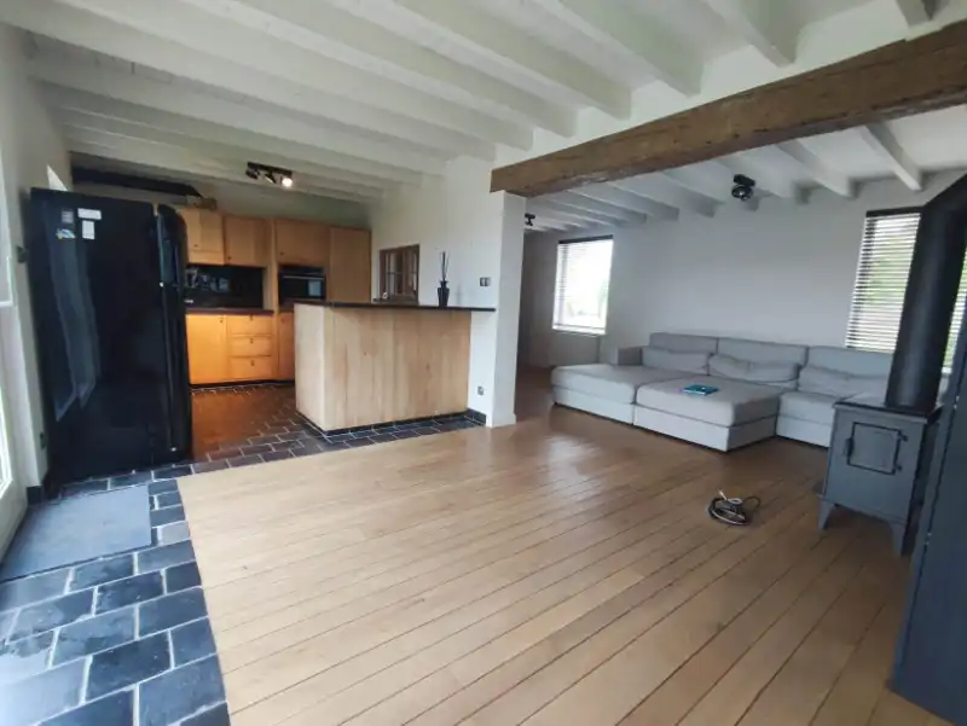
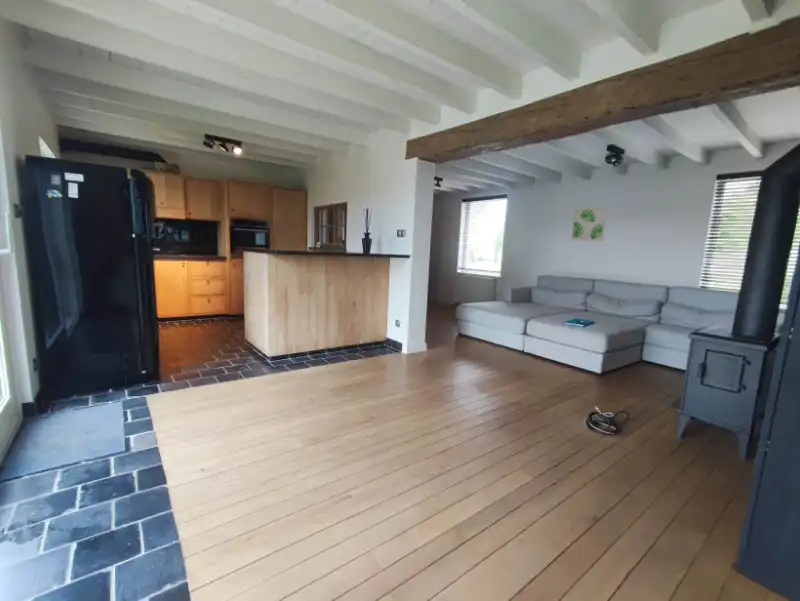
+ wall art (588, 224)
